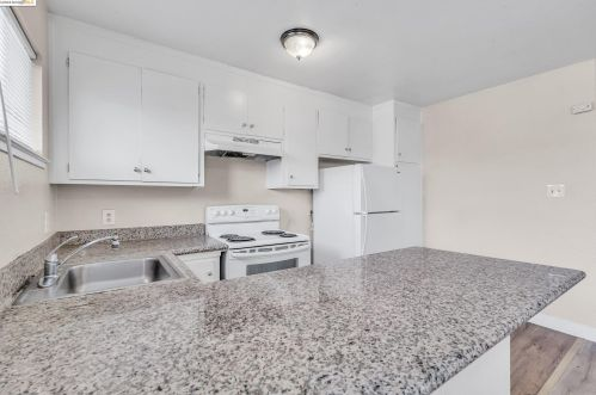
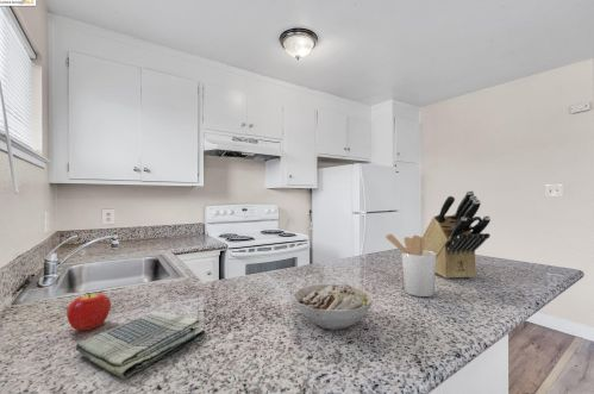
+ utensil holder (409, 262)
+ fruit (89, 308)
+ bowl (332, 304)
+ knife block (445, 232)
+ dish towel (144, 336)
